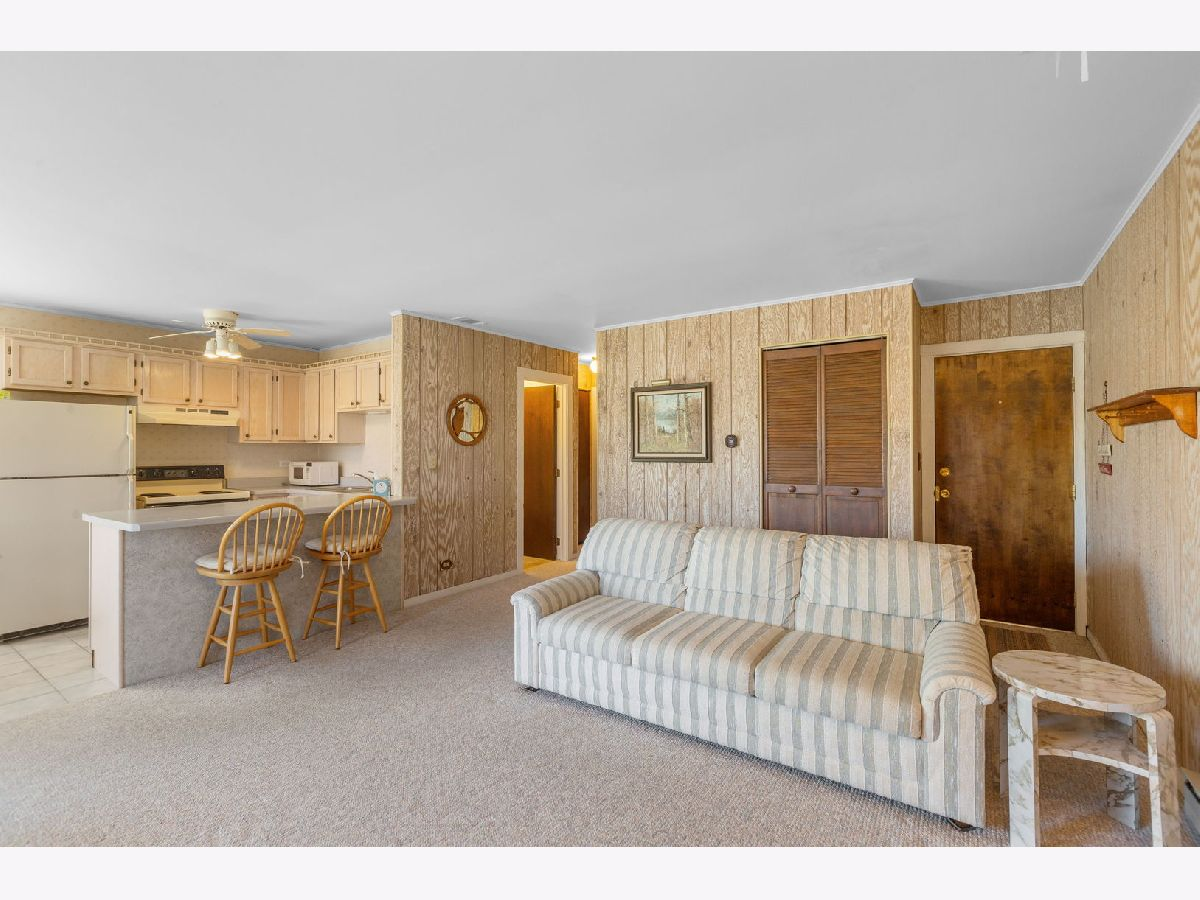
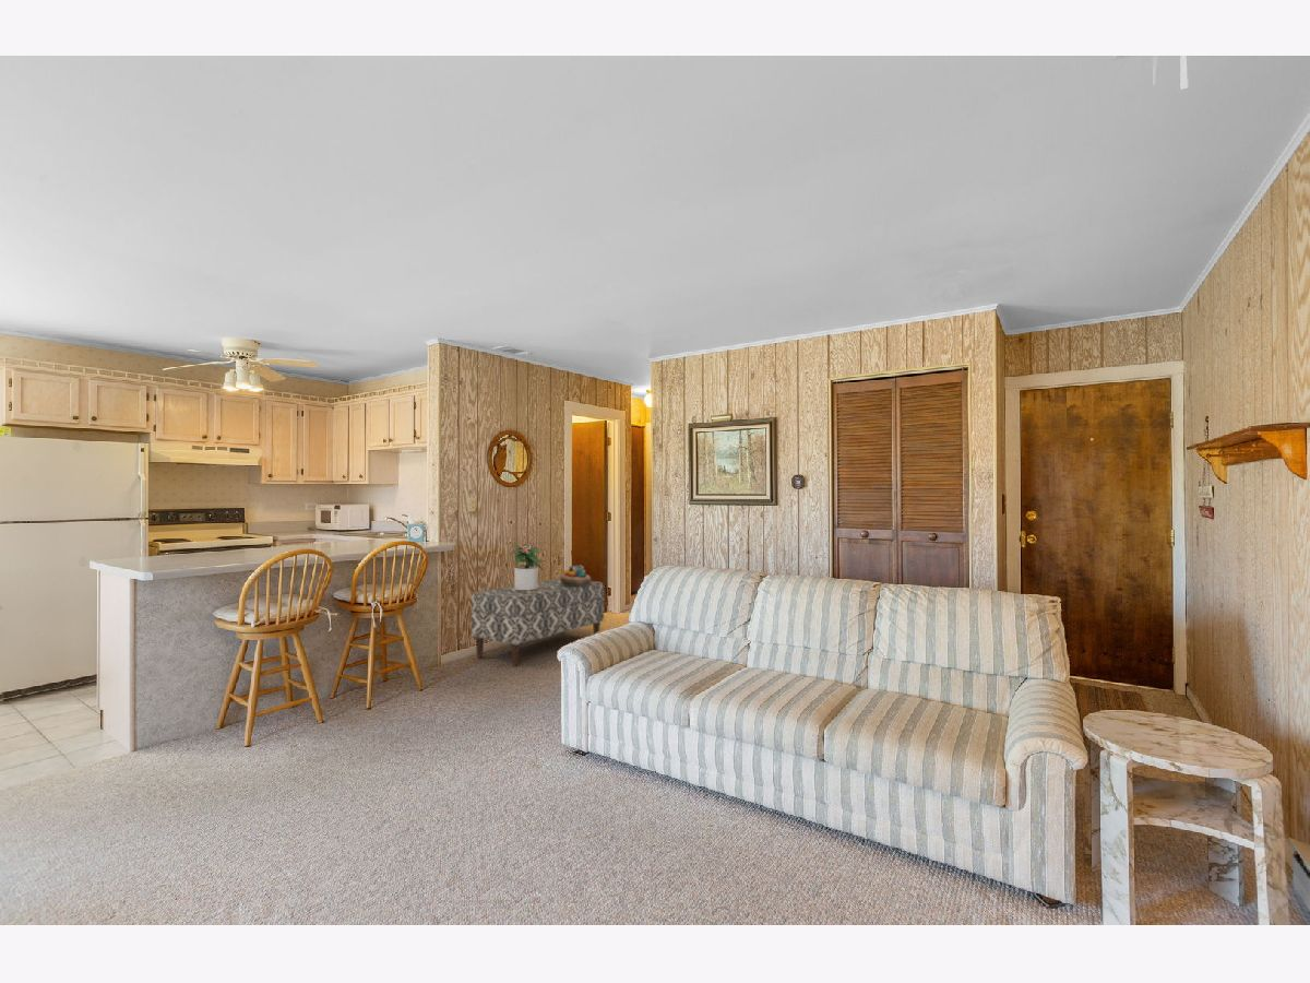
+ decorative bowl (575, 575)
+ potted plant (525, 566)
+ bench (541, 617)
